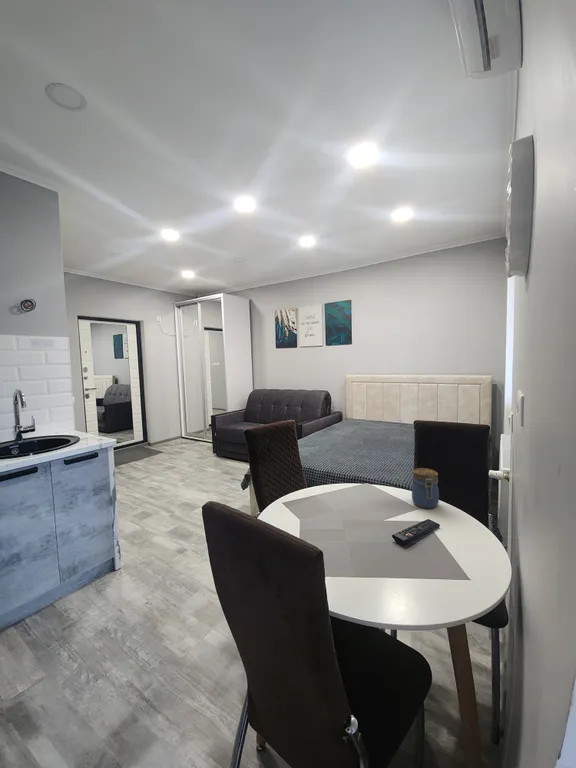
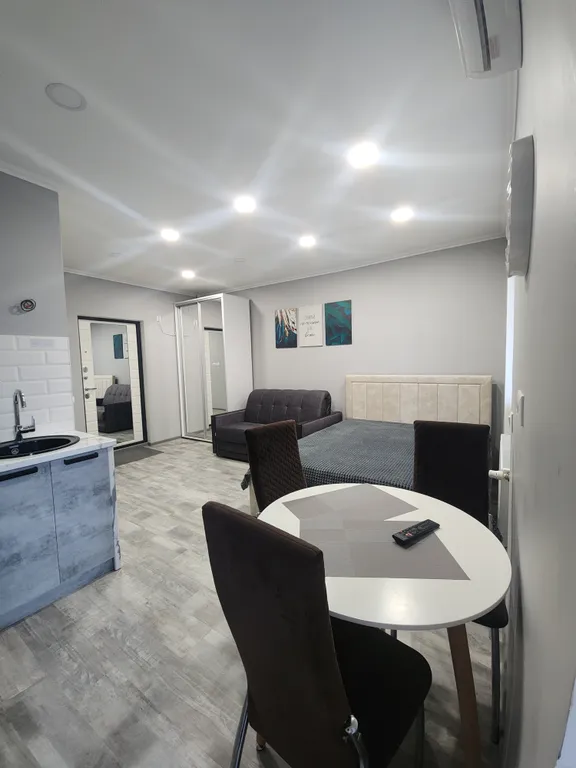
- jar (425, 487)
